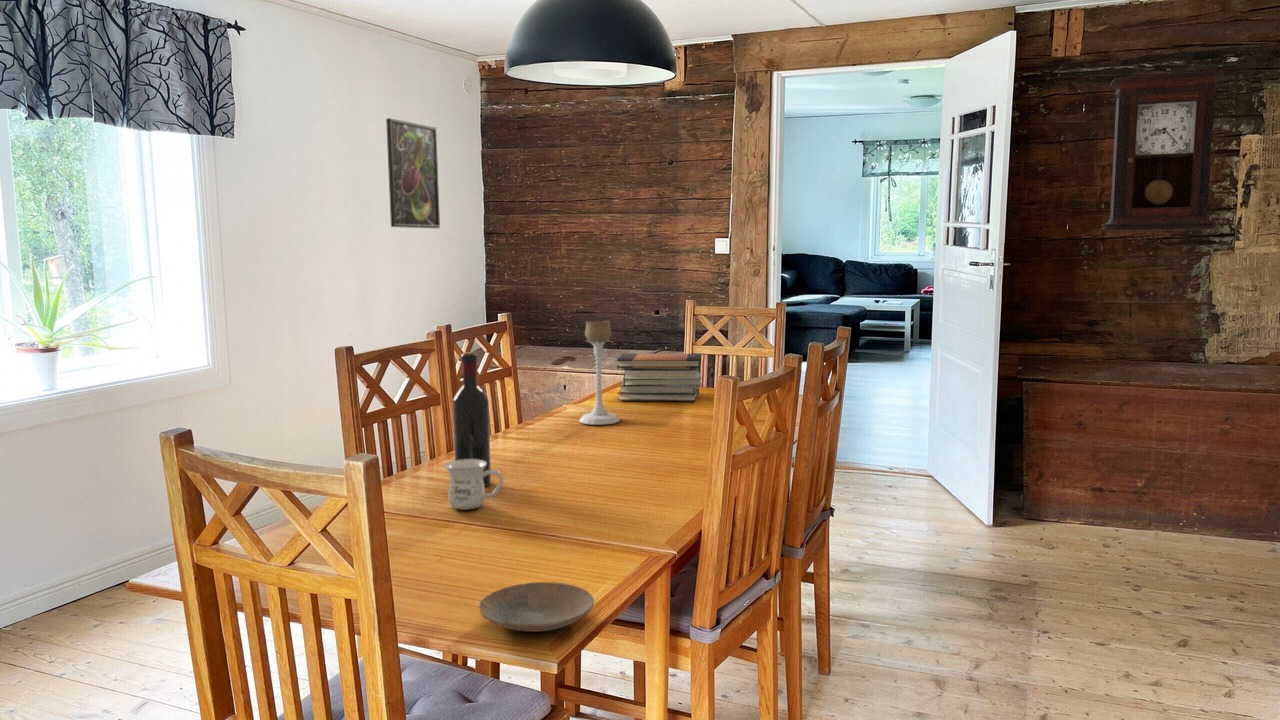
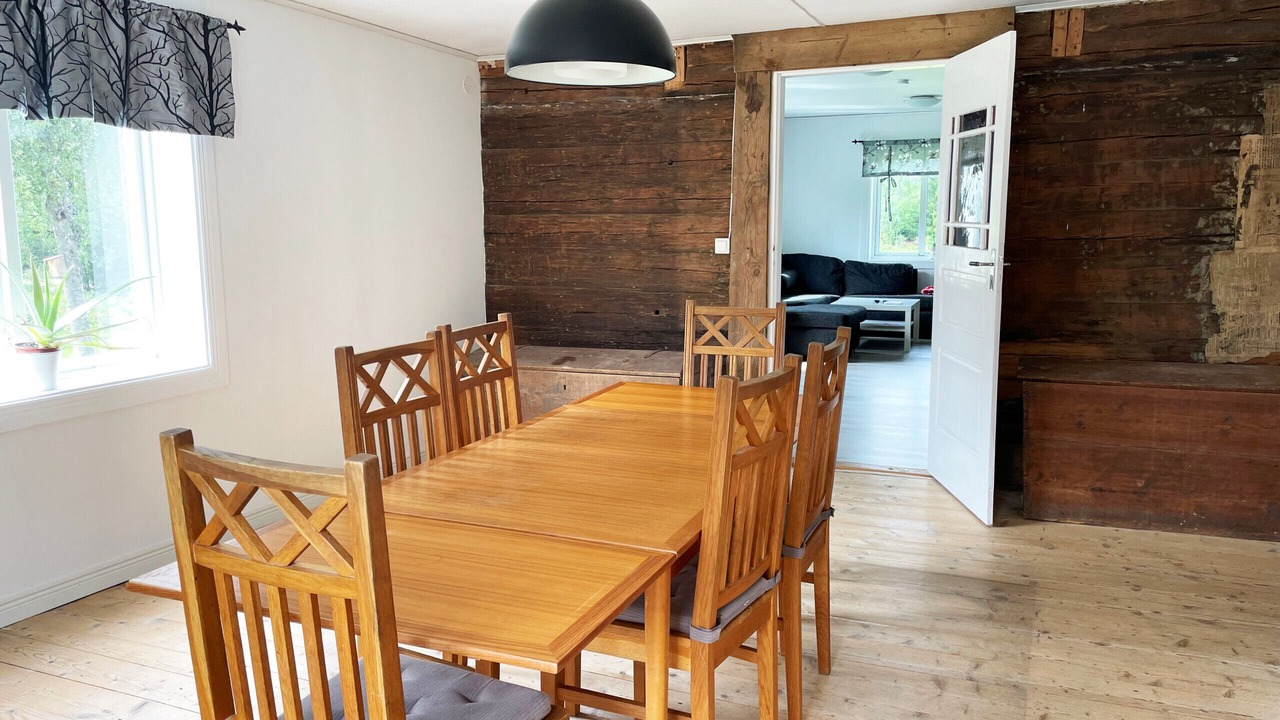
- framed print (414, 175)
- pendulum clock (1162, 154)
- plate (537, 610)
- book stack (660, 376)
- wine bottle (471, 418)
- mug (474, 485)
- candle holder (598, 371)
